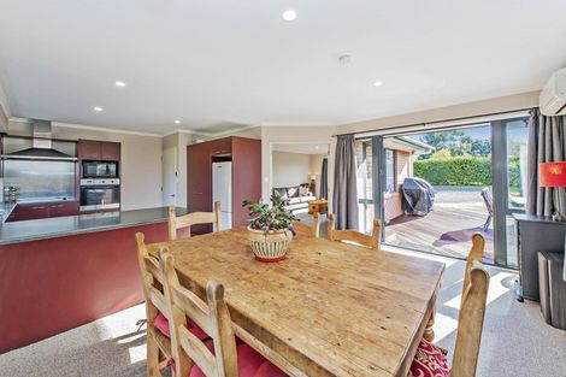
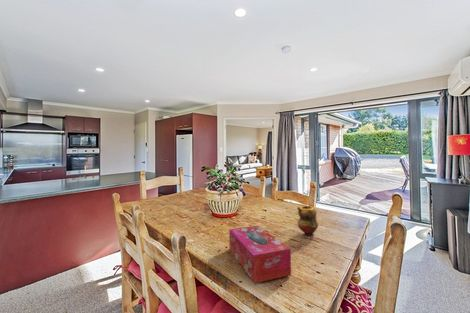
+ tissue box (256, 249)
+ teapot (308, 218)
